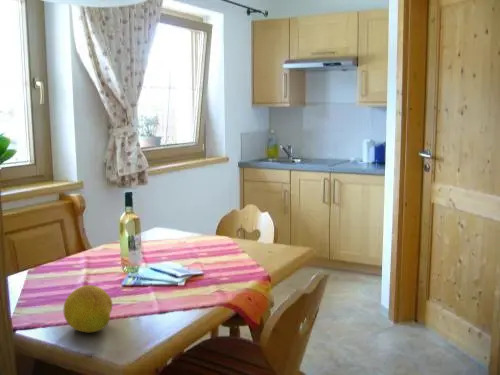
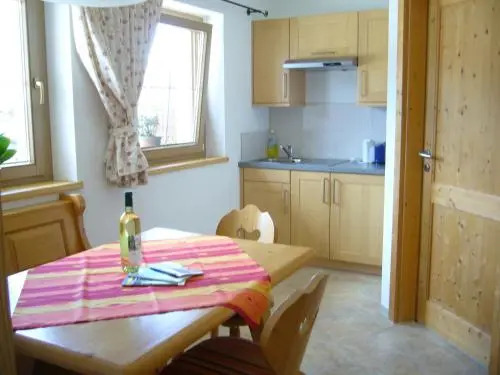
- fruit (89, 308)
